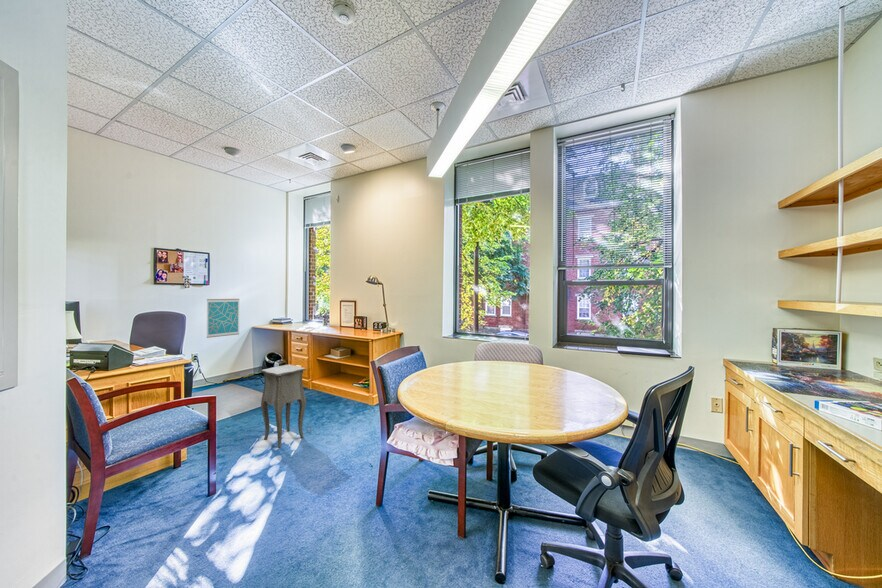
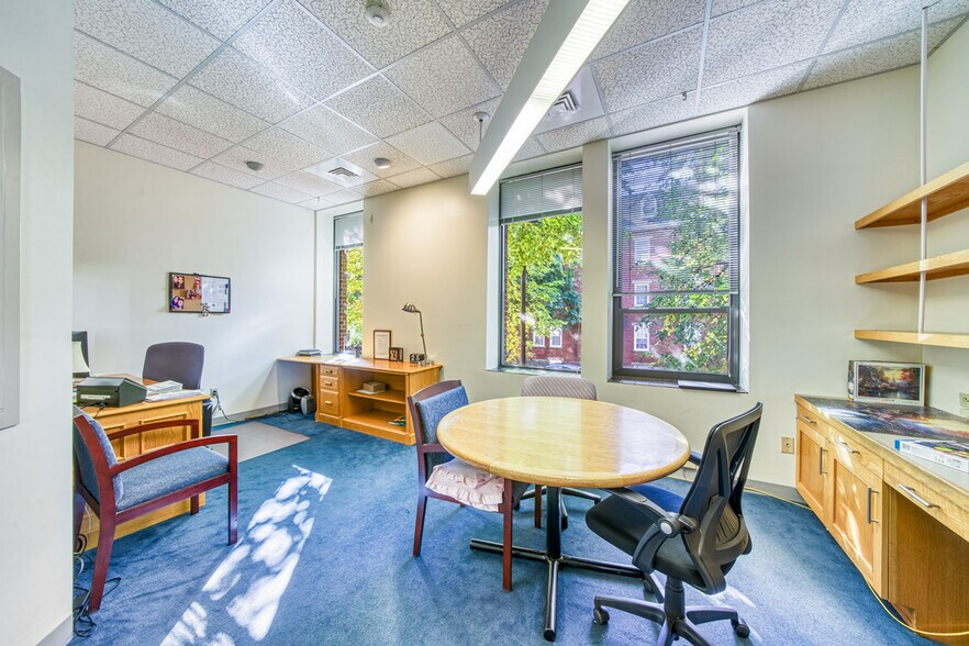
- wall art (223, 317)
- side table (283, 403)
